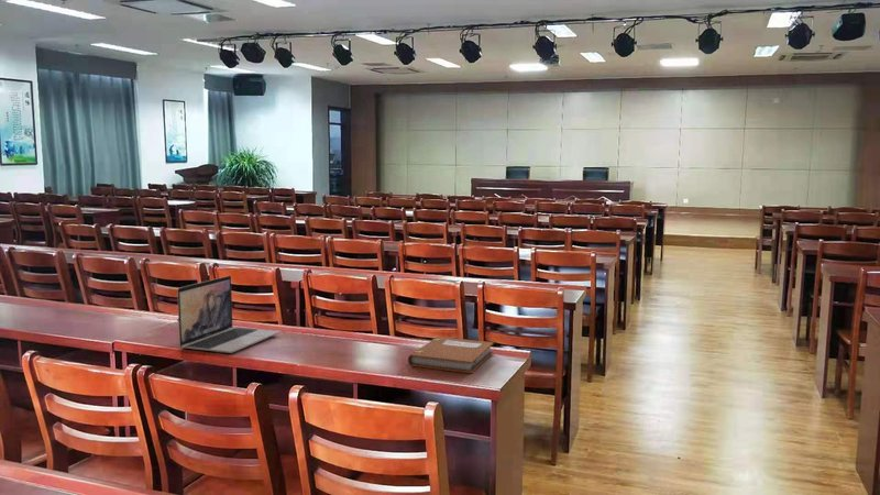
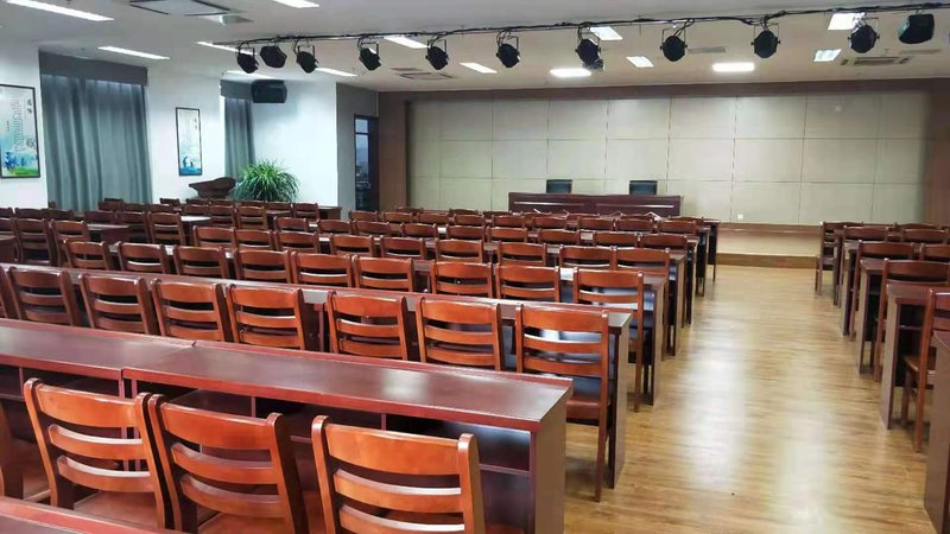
- laptop (230, 311)
- notebook (452, 352)
